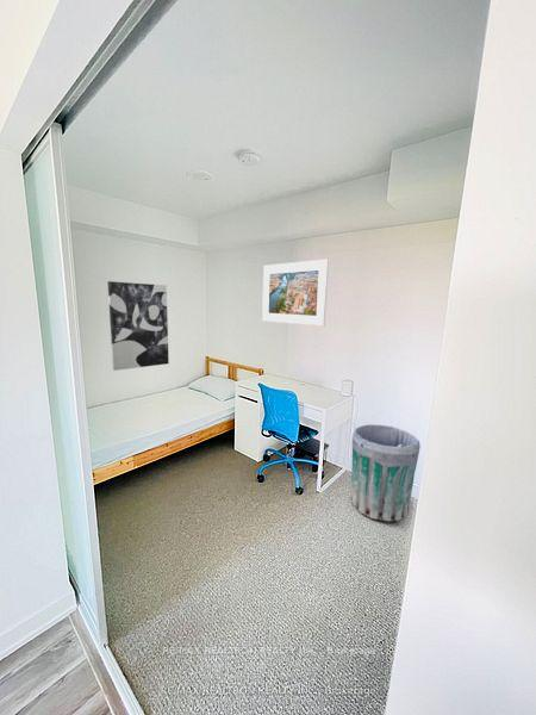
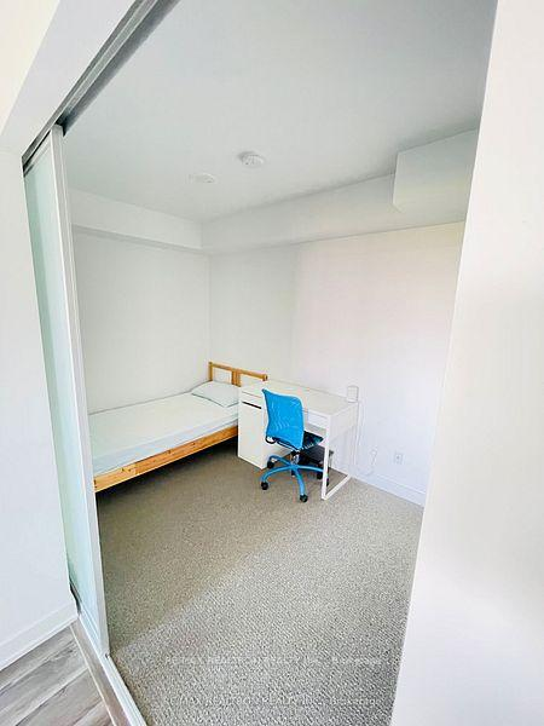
- wall art (141, 325)
- trash can (382, 468)
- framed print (292, 293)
